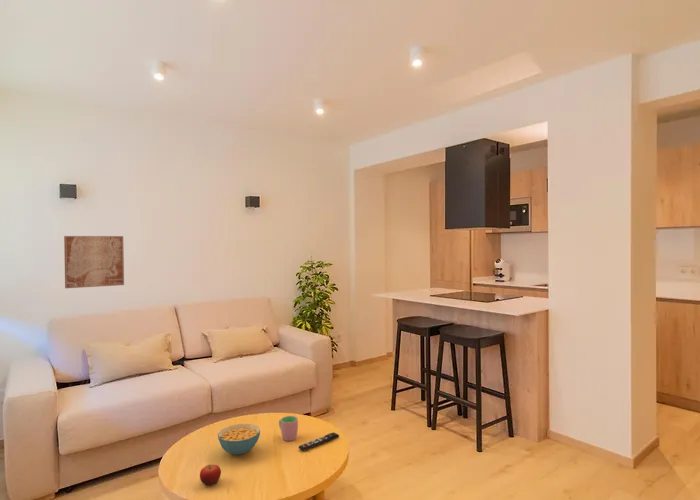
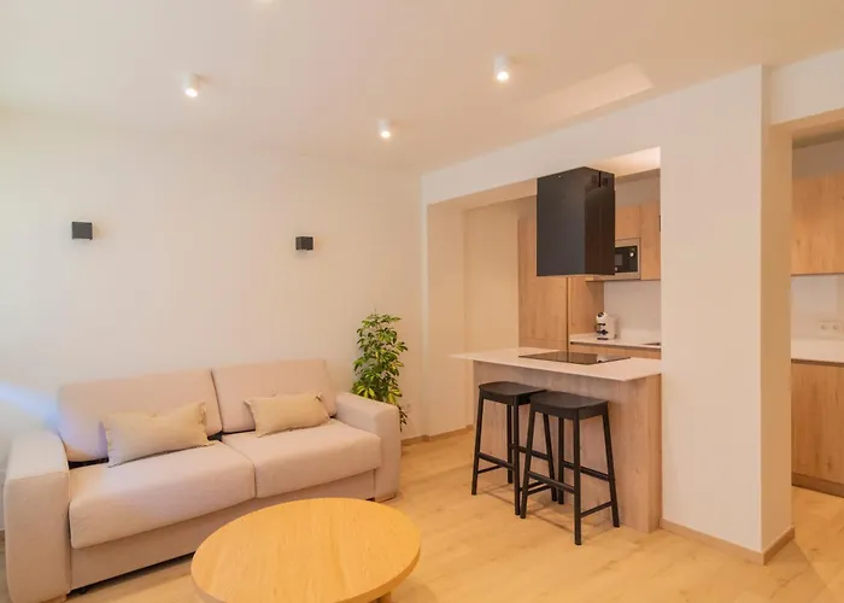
- wall art (95, 261)
- cereal bowl (239, 442)
- fruit (210, 473)
- remote control (319, 441)
- cup (287, 427)
